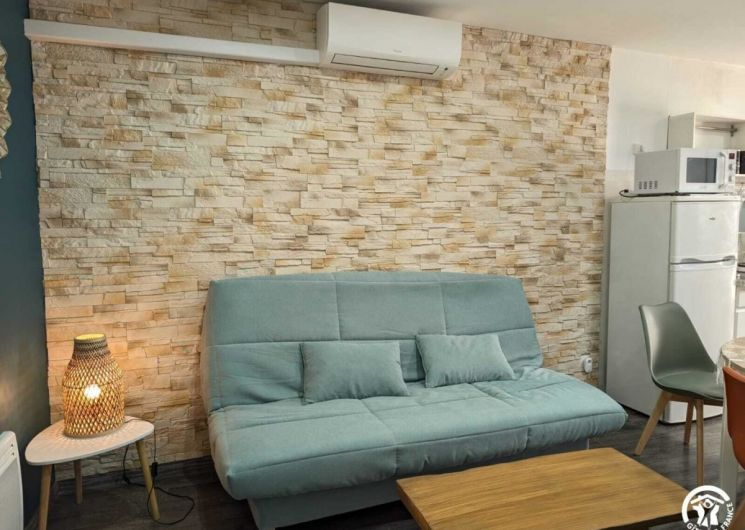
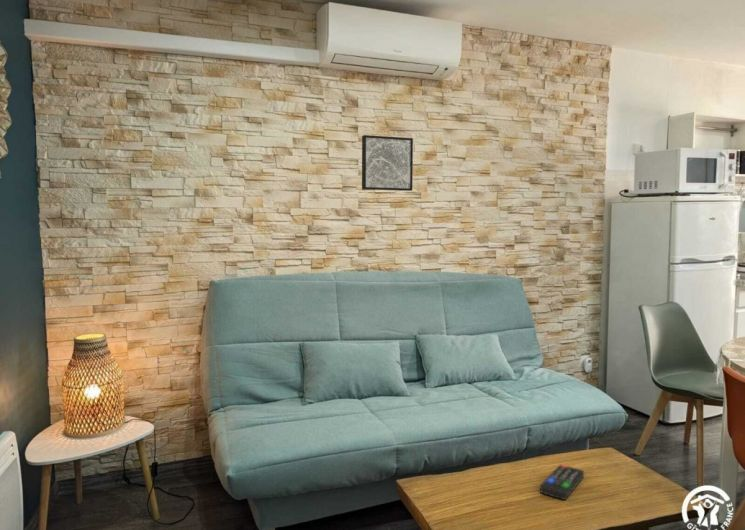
+ remote control (562, 480)
+ wall art (387, 163)
